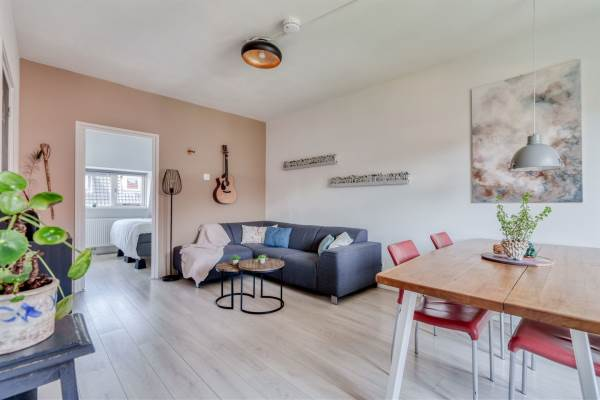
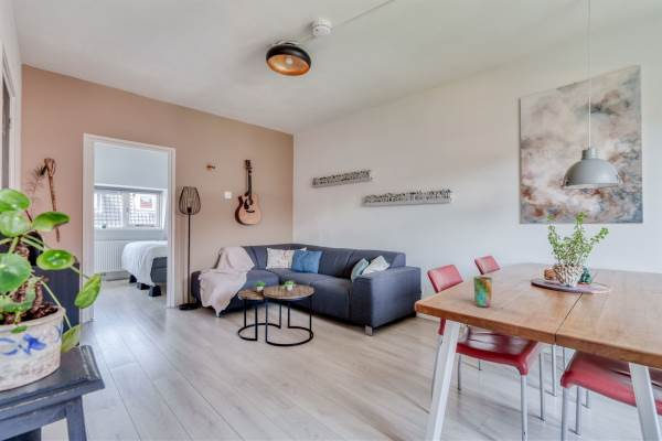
+ cup (482, 291)
